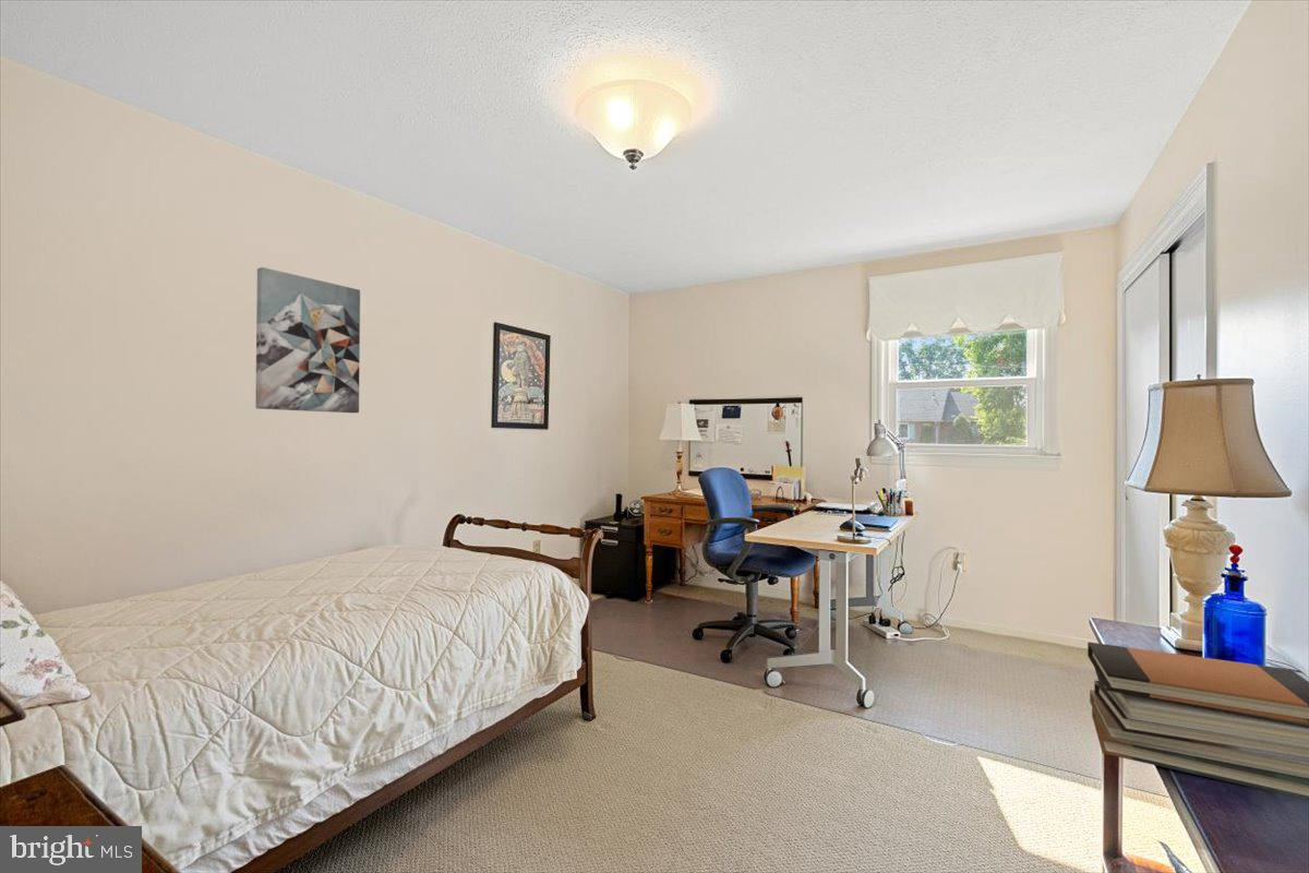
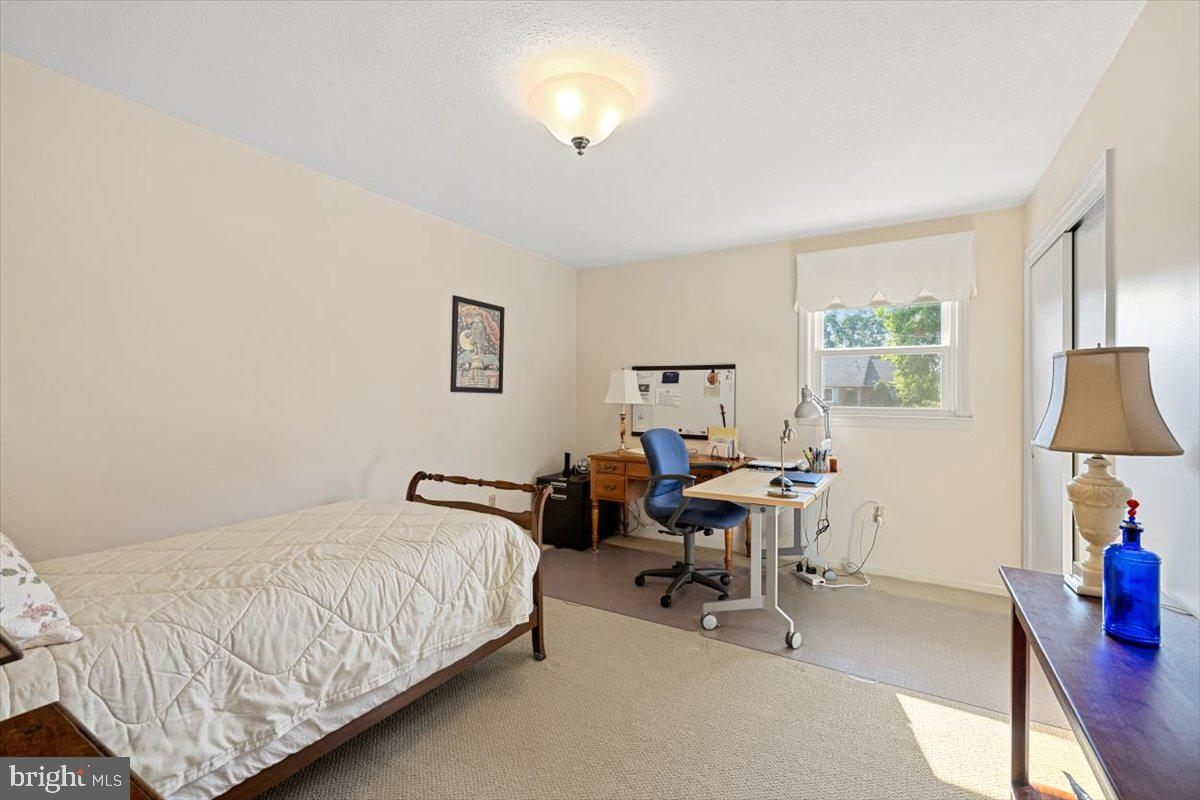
- book stack (1200, 714)
- wall art (311, 345)
